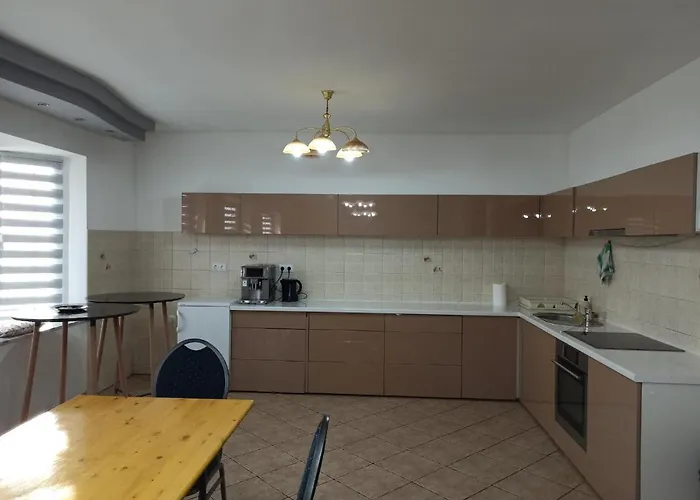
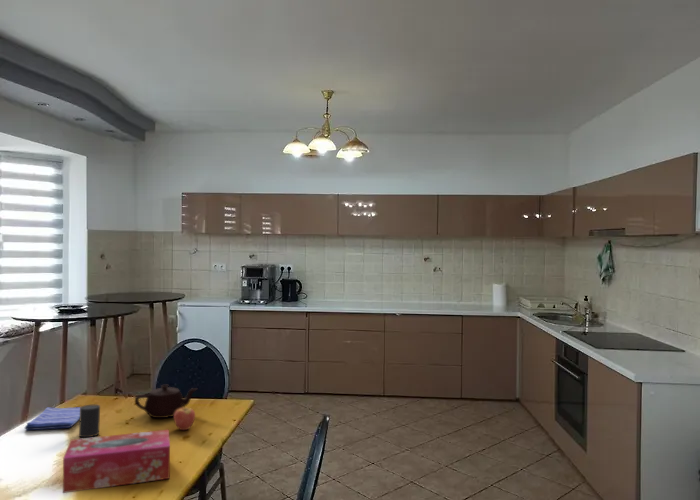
+ dish towel (58, 416)
+ tissue box (119, 458)
+ cup (89, 420)
+ fruit (184, 416)
+ teapot (166, 399)
